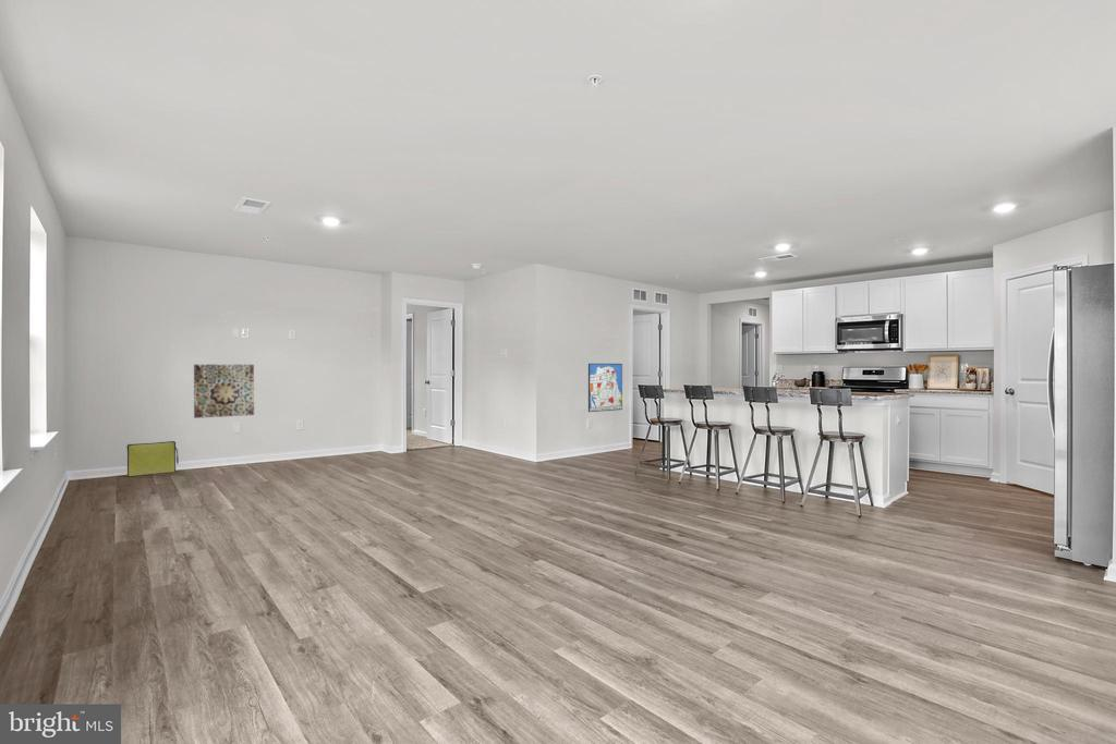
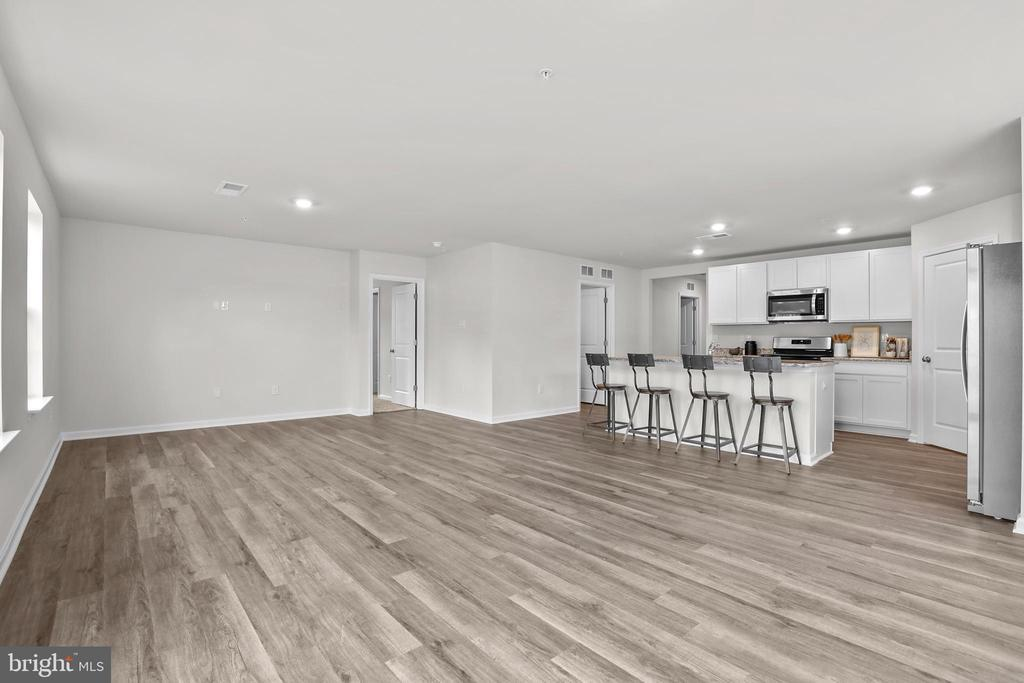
- wall art (225, 390)
- bag (153, 458)
- wall art (605, 387)
